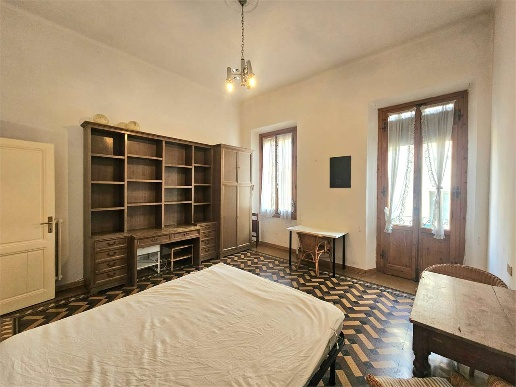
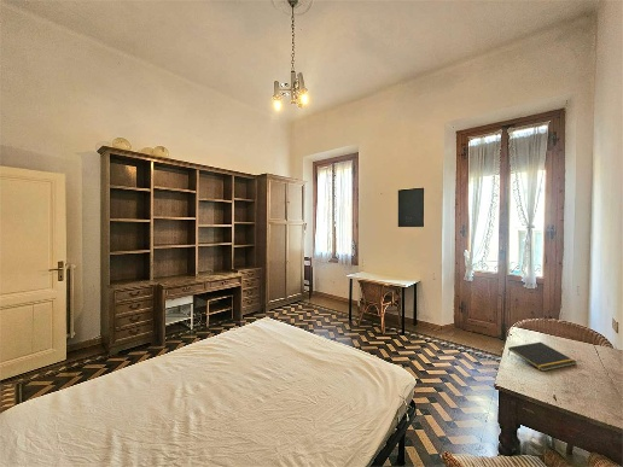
+ notepad (541, 355)
